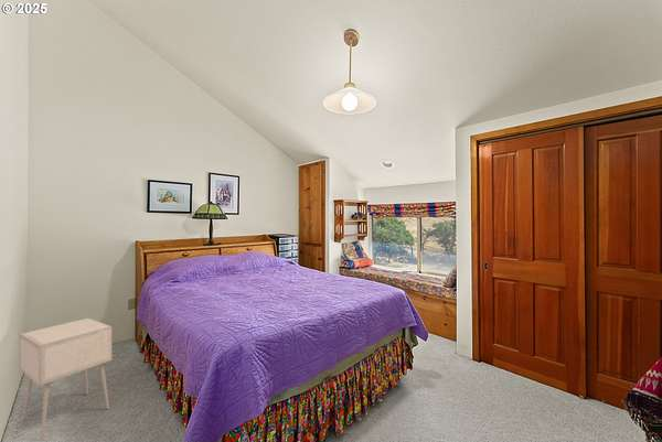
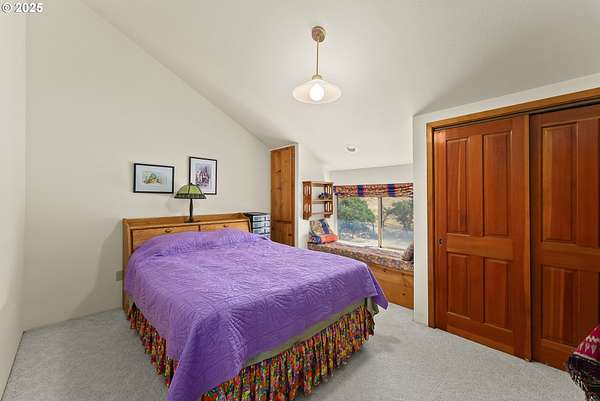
- nightstand (66, 371)
